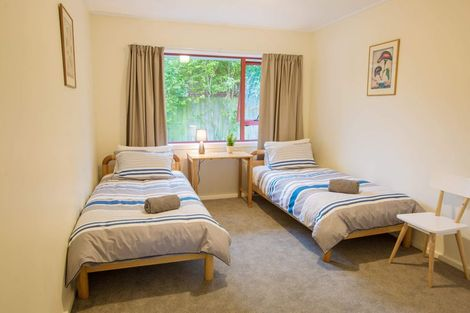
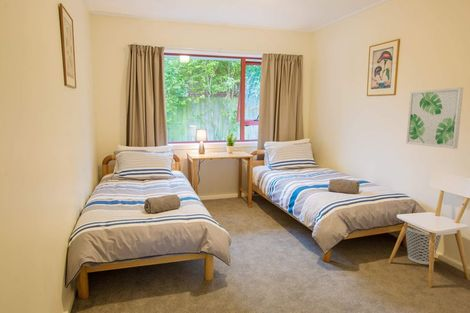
+ wastebasket (421, 243)
+ wall art (432, 118)
